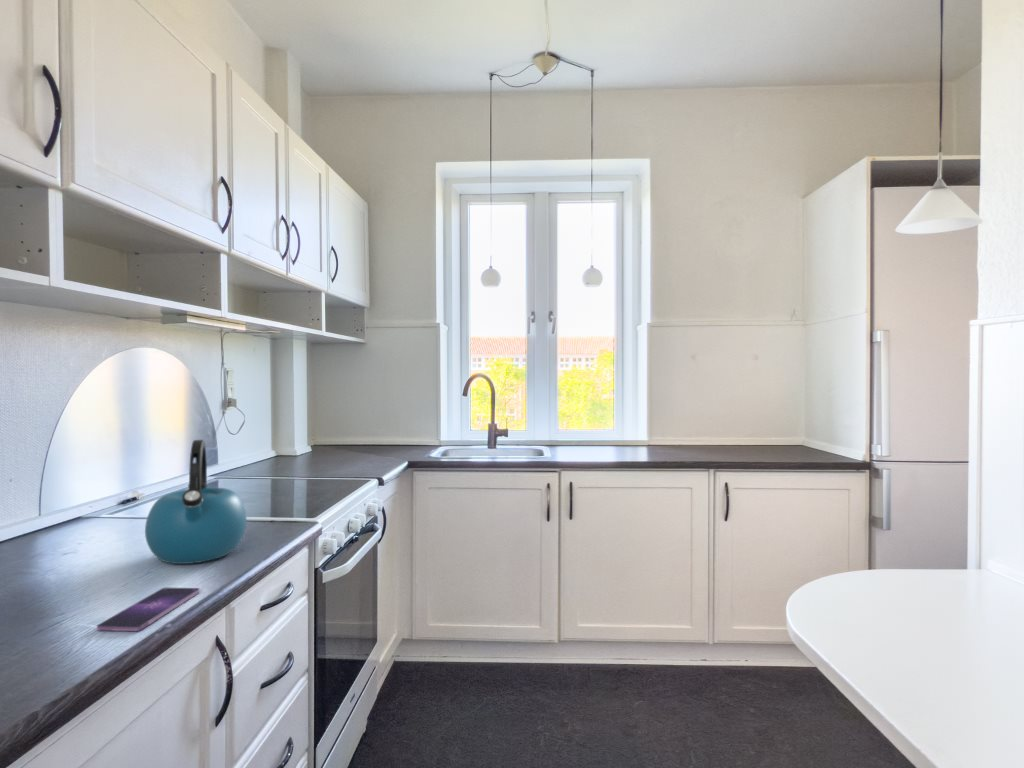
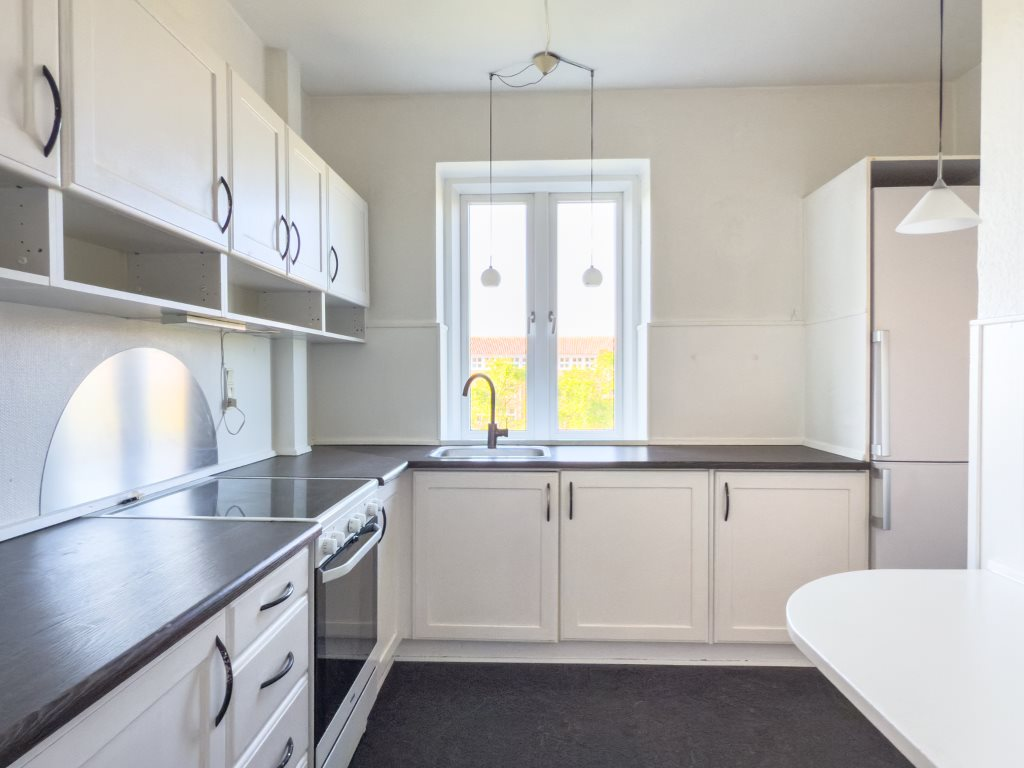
- smartphone (152, 607)
- kettle (197, 499)
